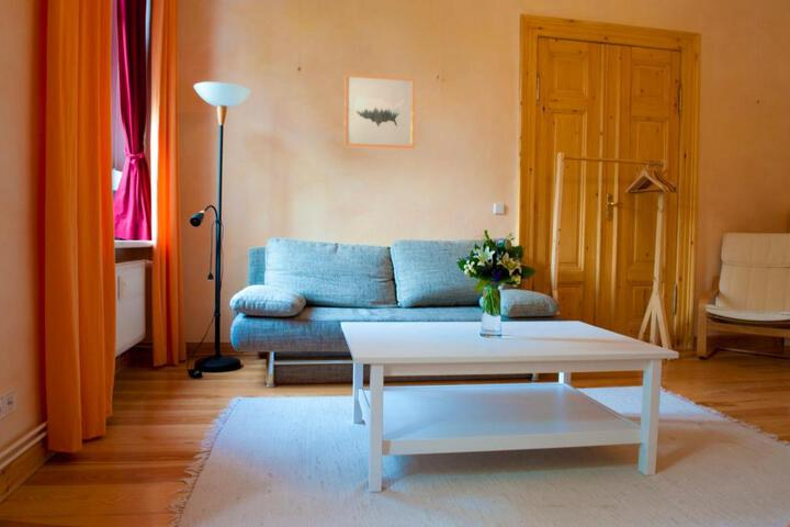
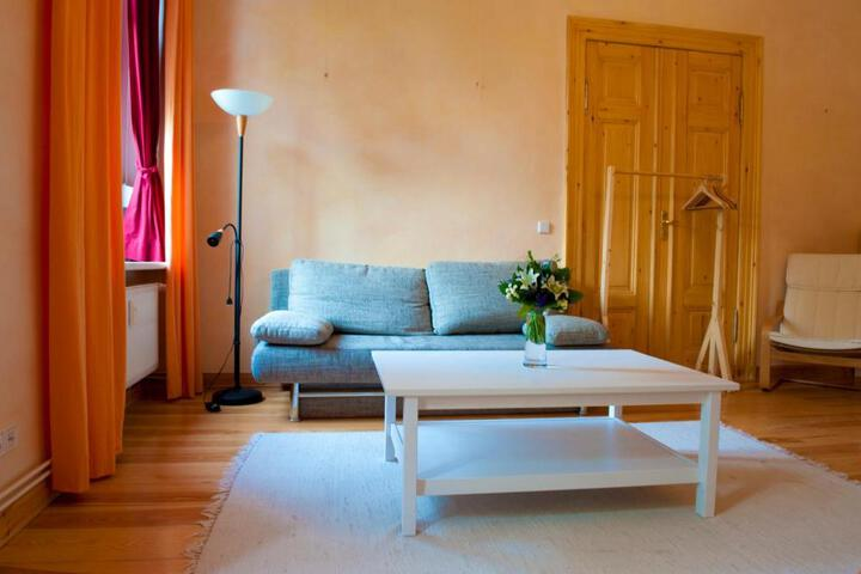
- wall art (380, 112)
